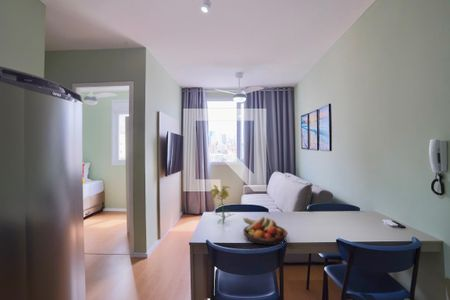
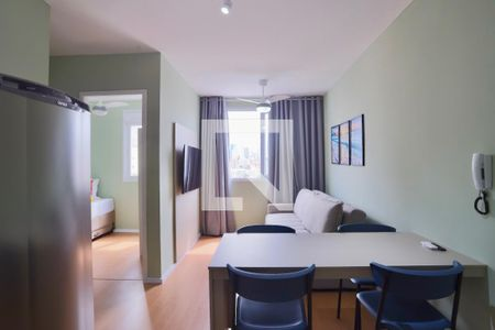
- flower (222, 203)
- fruit bowl (264, 228)
